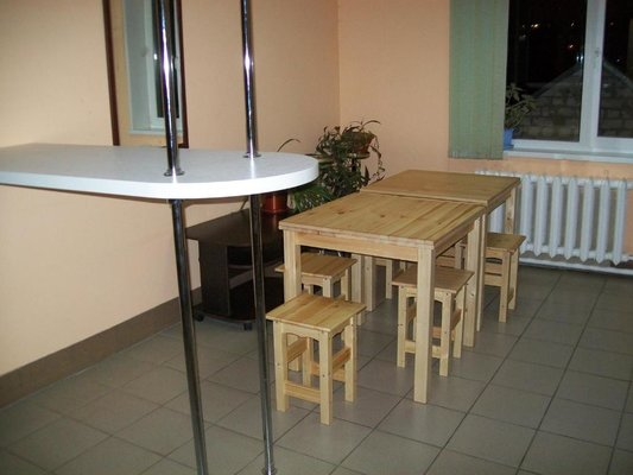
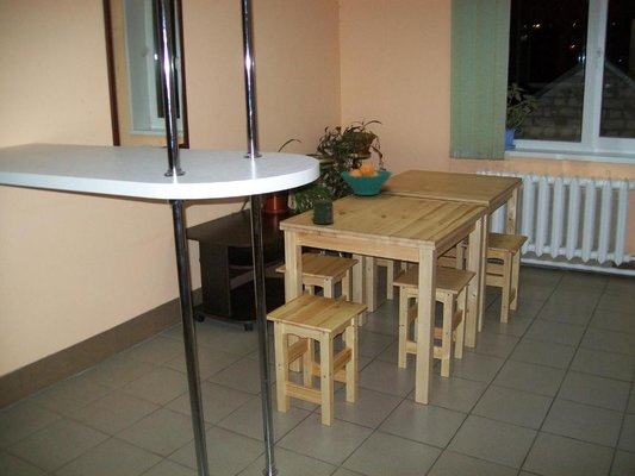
+ fruit bowl (366, 178)
+ jar (323, 211)
